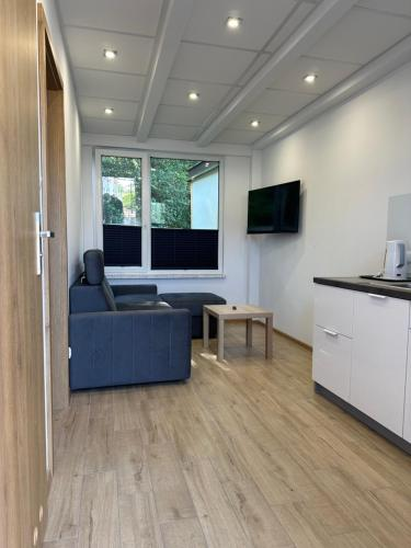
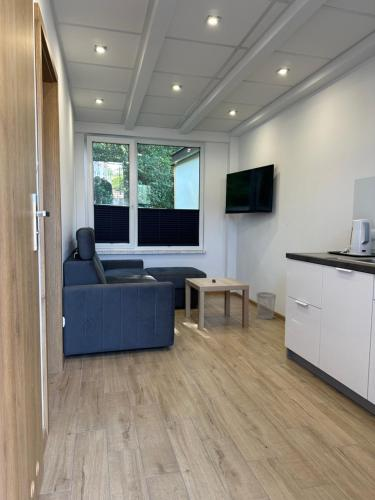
+ wastebasket (266, 305)
